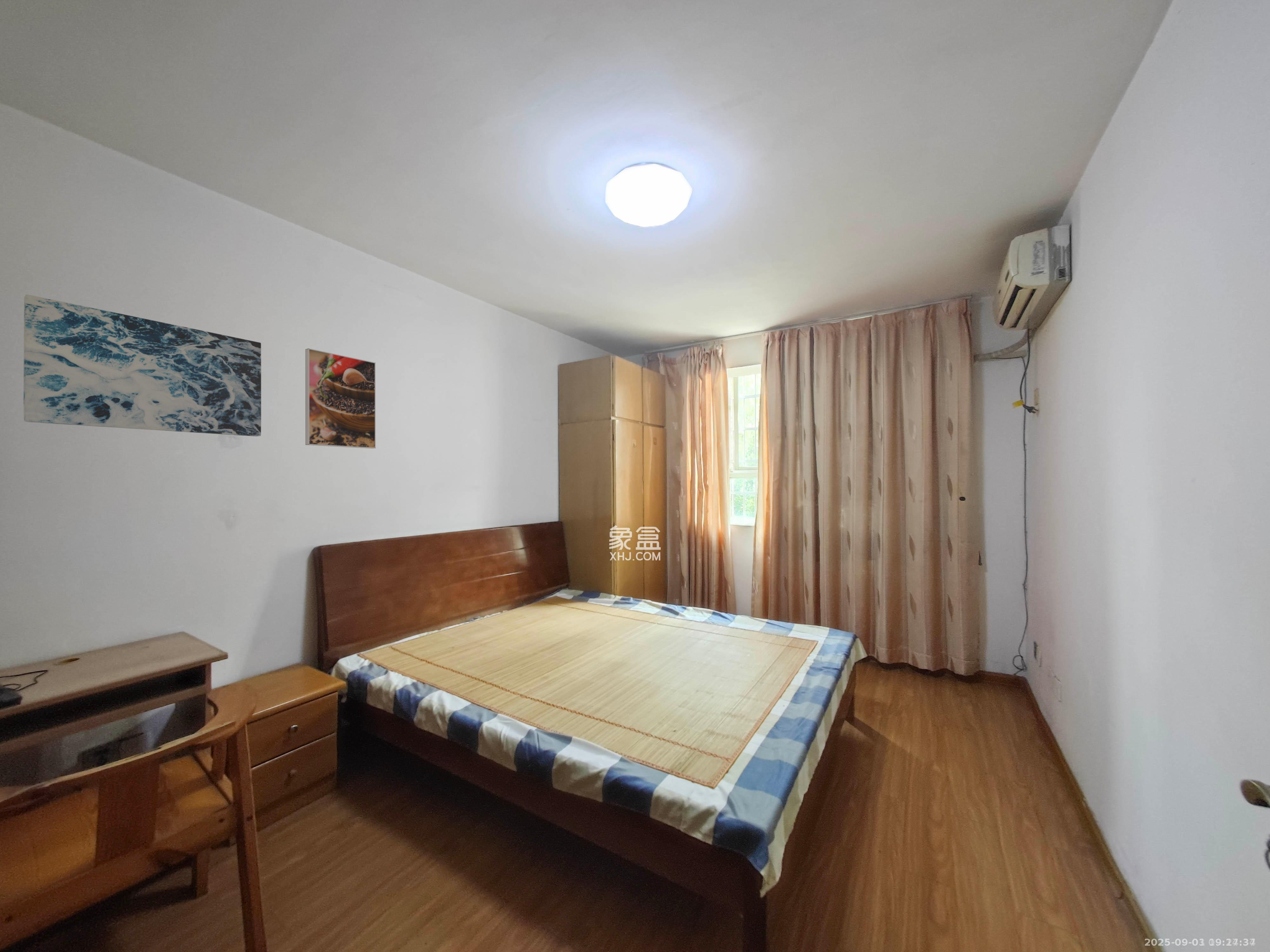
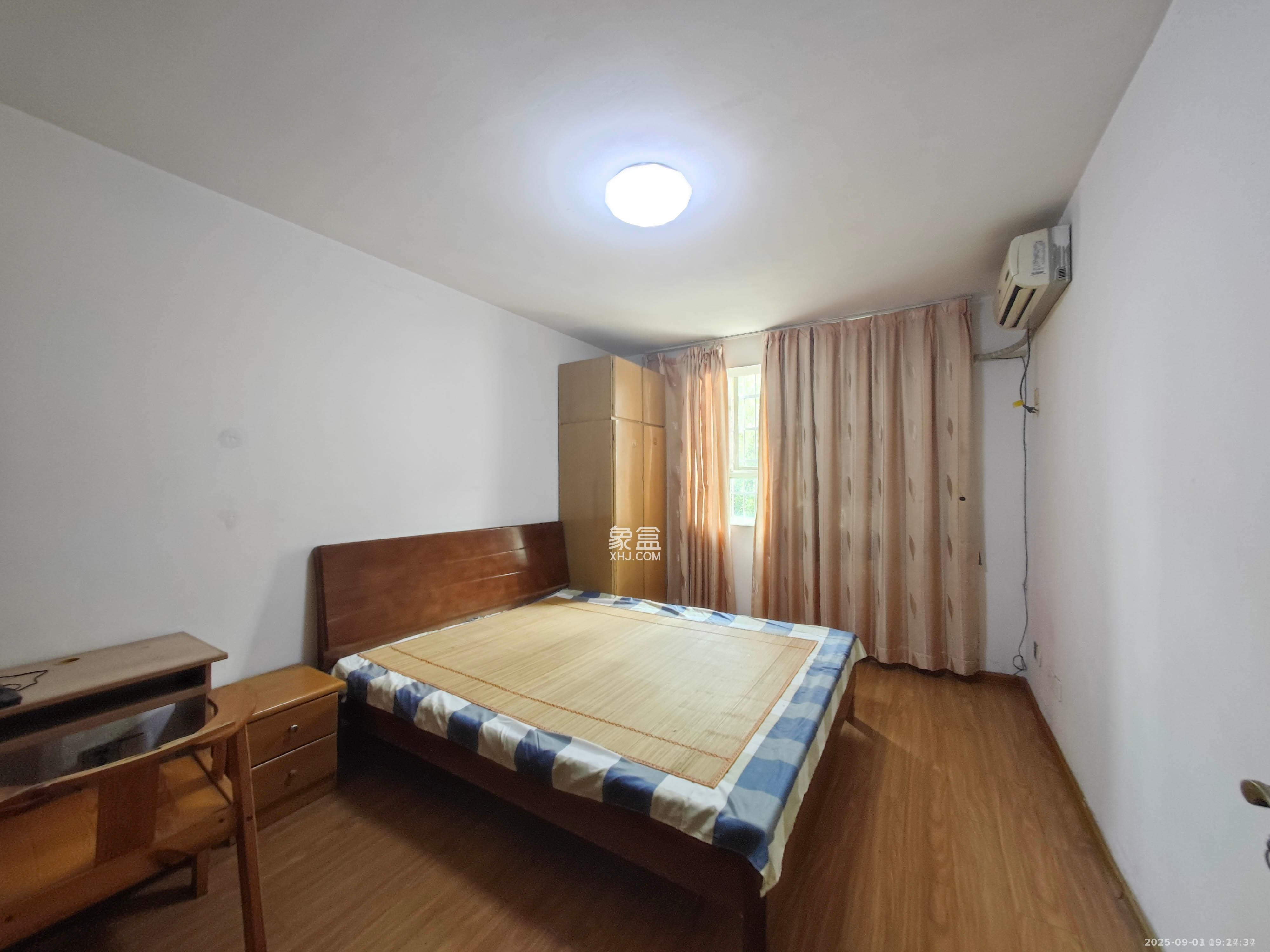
- wall art (160, 376)
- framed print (342, 401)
